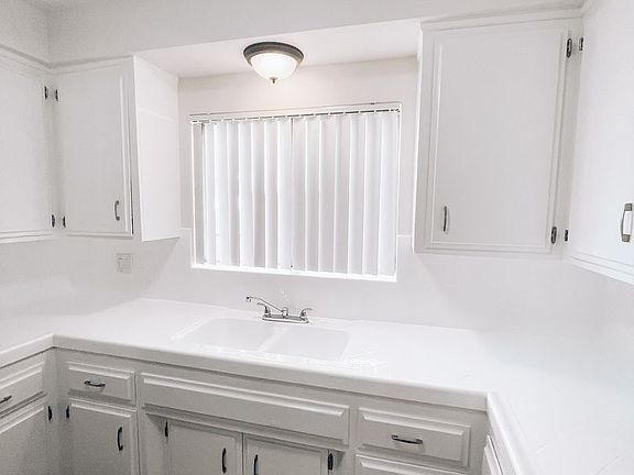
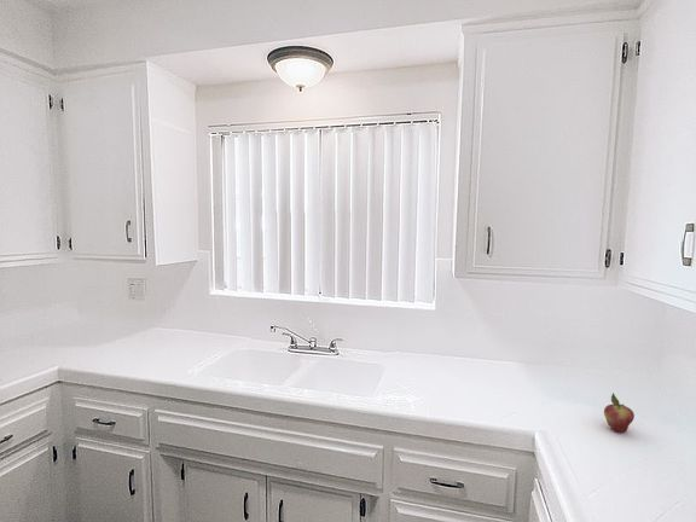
+ fruit (617, 412)
